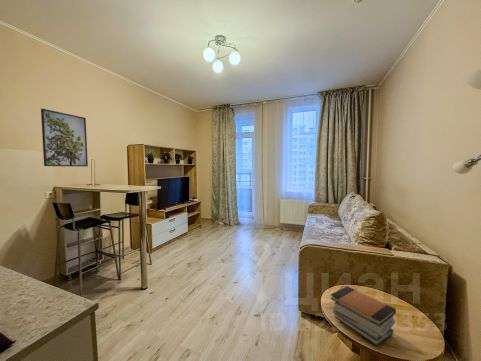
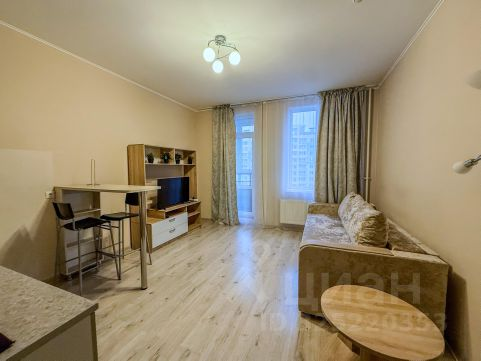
- book stack (361, 313)
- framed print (66, 140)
